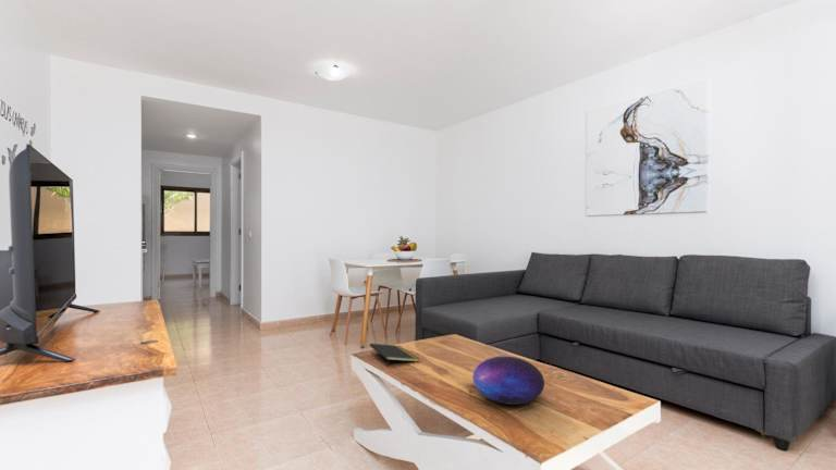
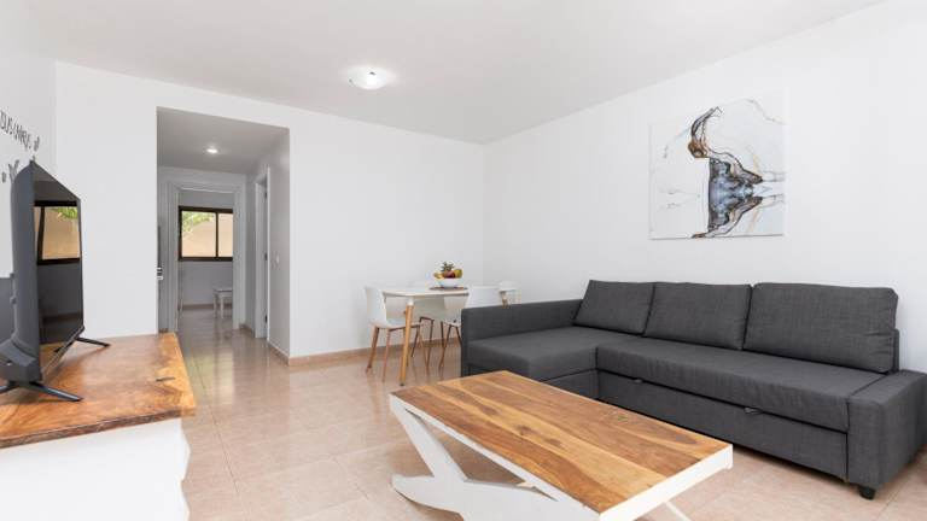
- decorative orb (507, 379)
- notepad (393, 351)
